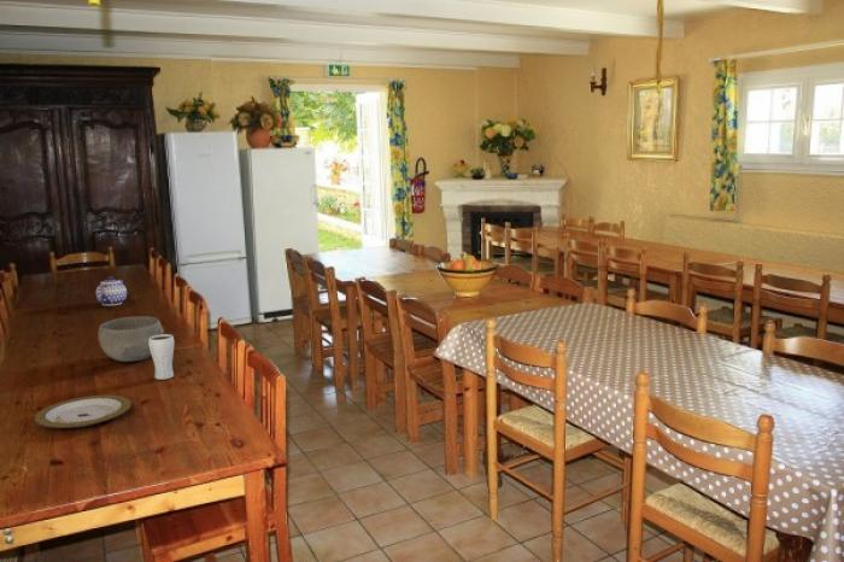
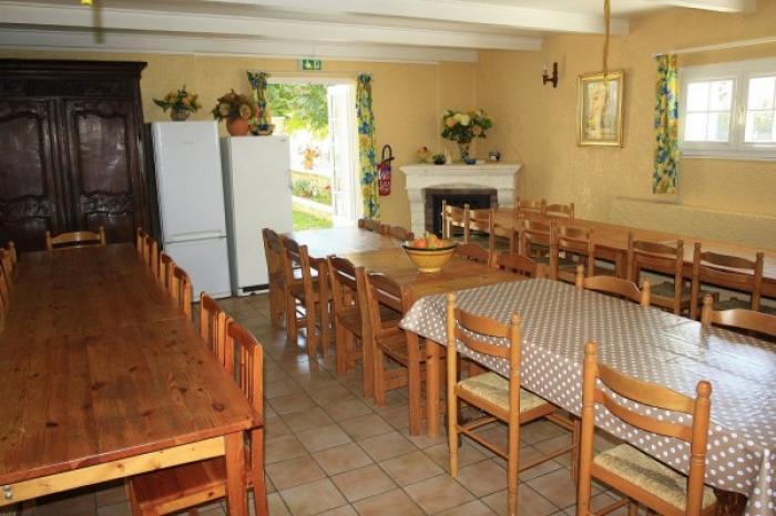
- teapot (111, 289)
- bowl (131, 340)
- drinking glass (162, 357)
- plate (84, 412)
